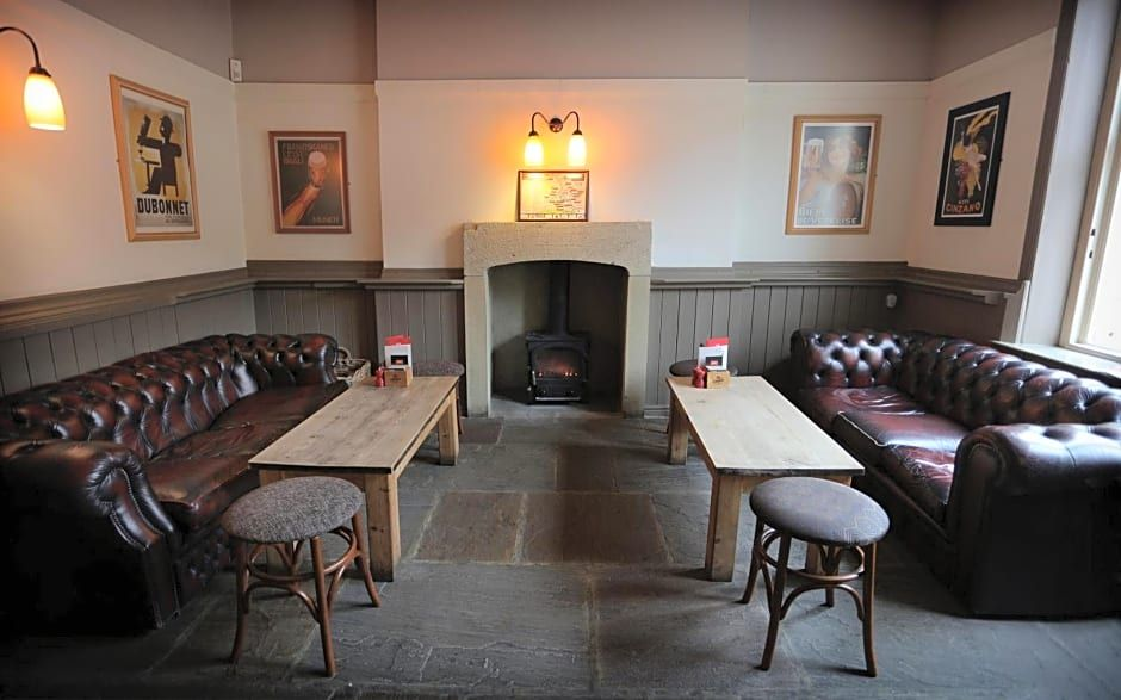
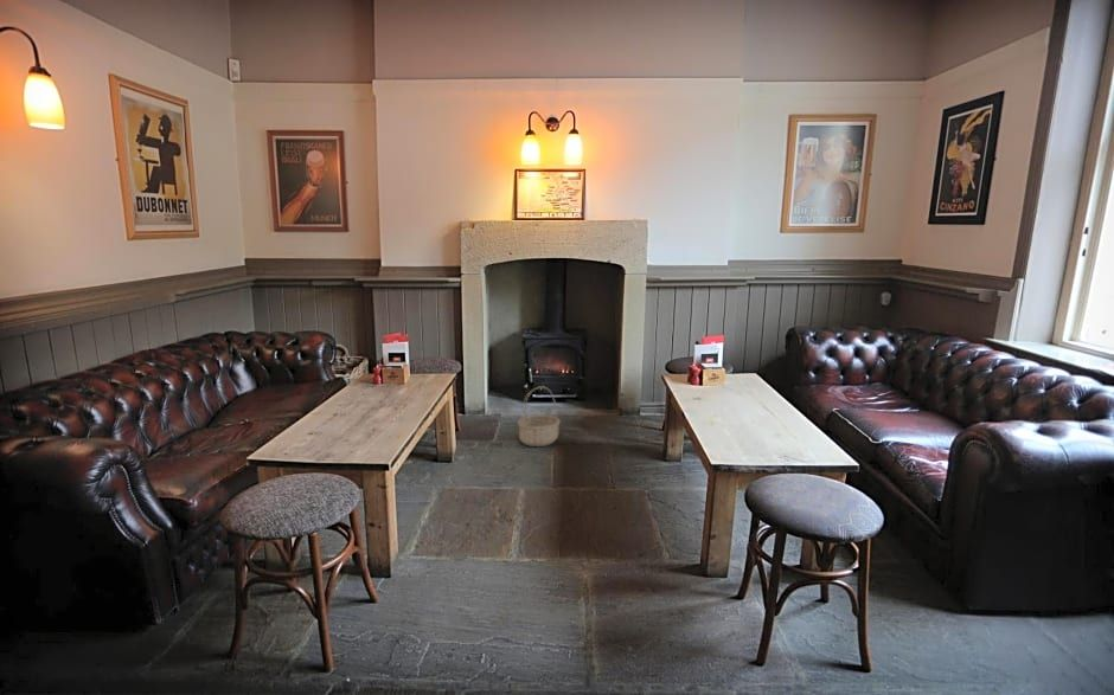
+ basket (538, 416)
